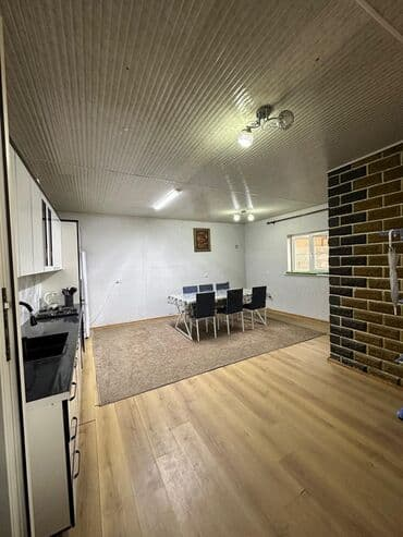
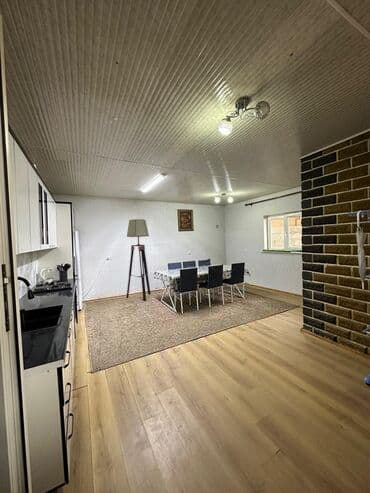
+ floor lamp (140, 258)
